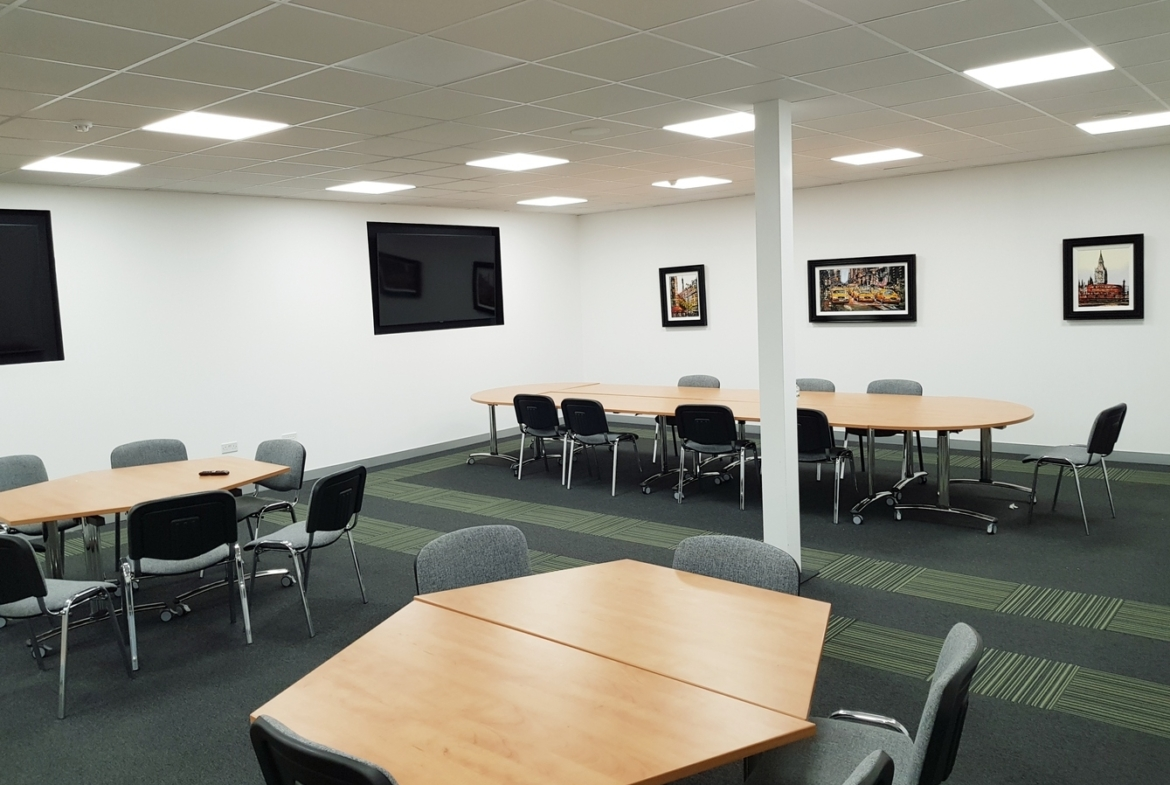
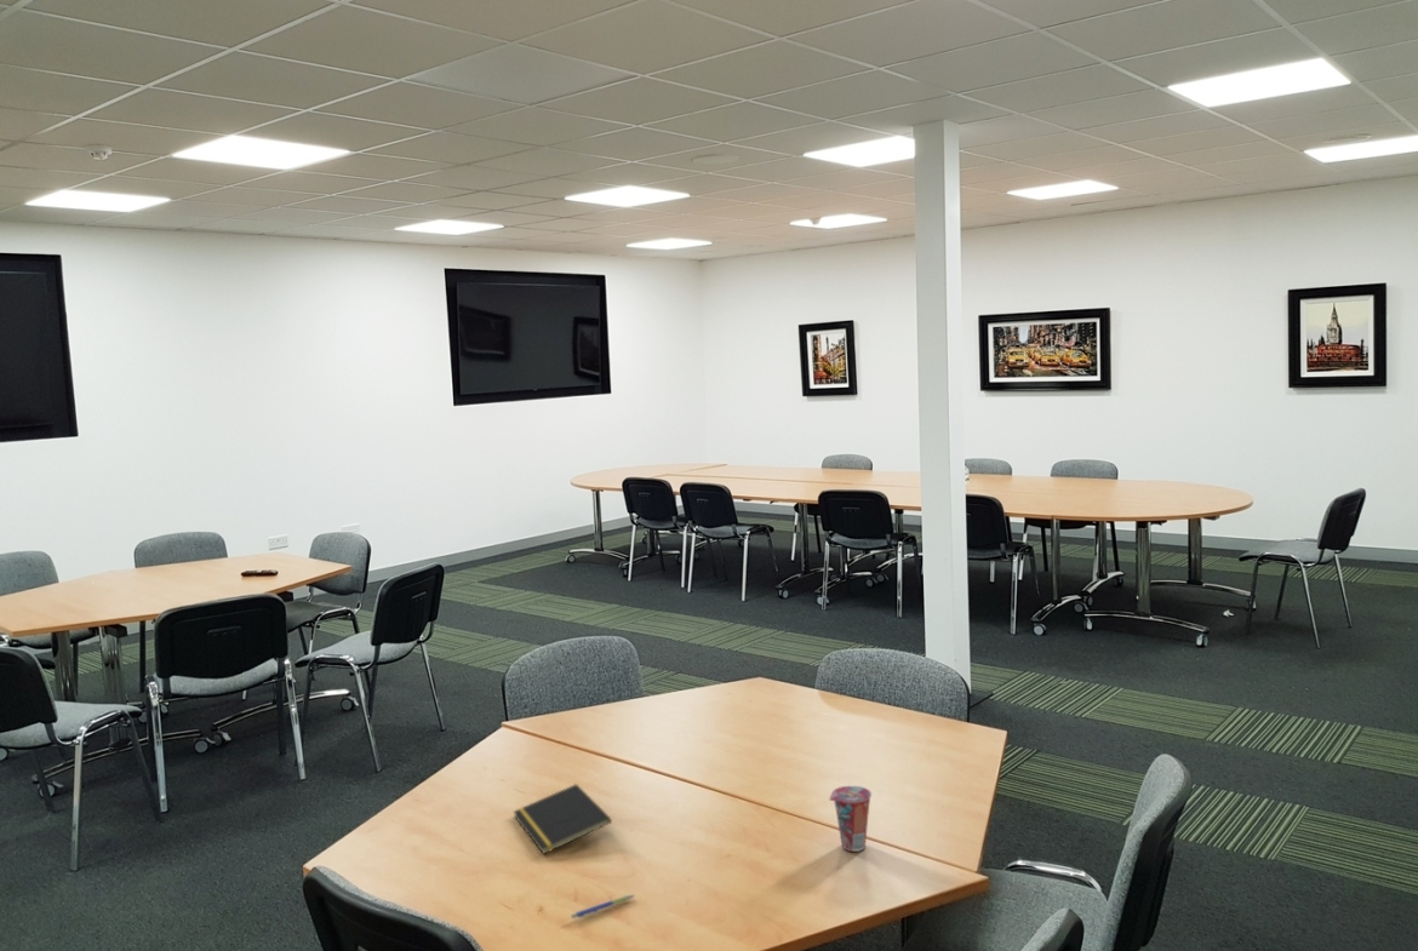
+ pen (604, 905)
+ notepad (560, 817)
+ cup (851, 820)
